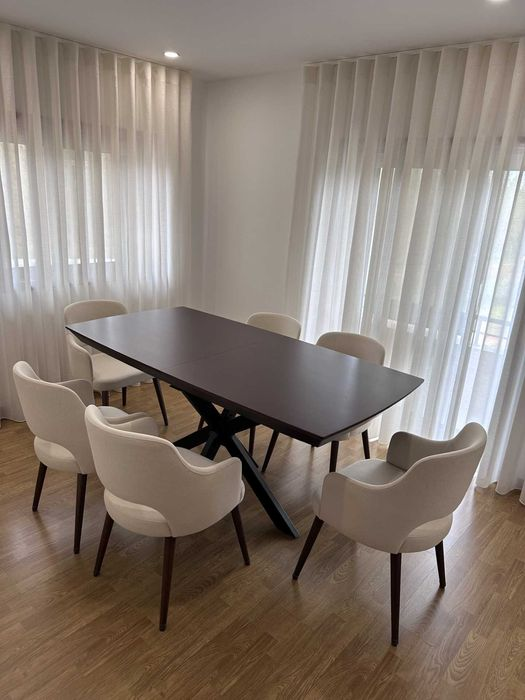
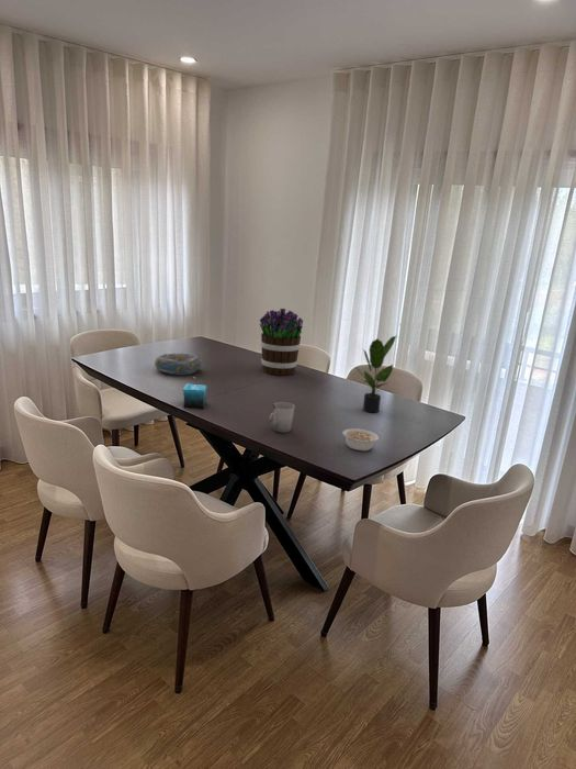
+ potted plant (379, 372)
+ cup (280, 417)
+ bouquet (280, 341)
+ candle (194, 392)
+ decorative bowl (178, 363)
+ legume (361, 439)
